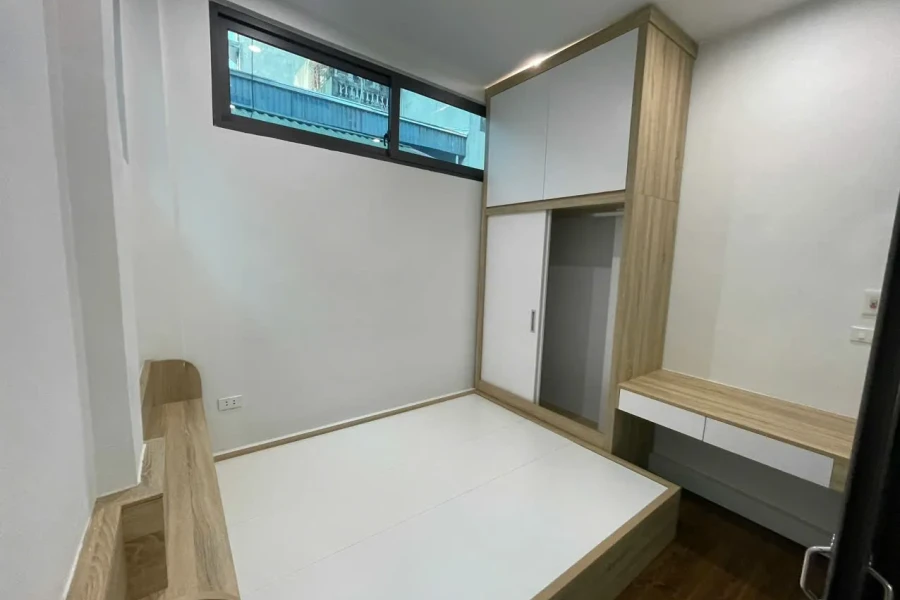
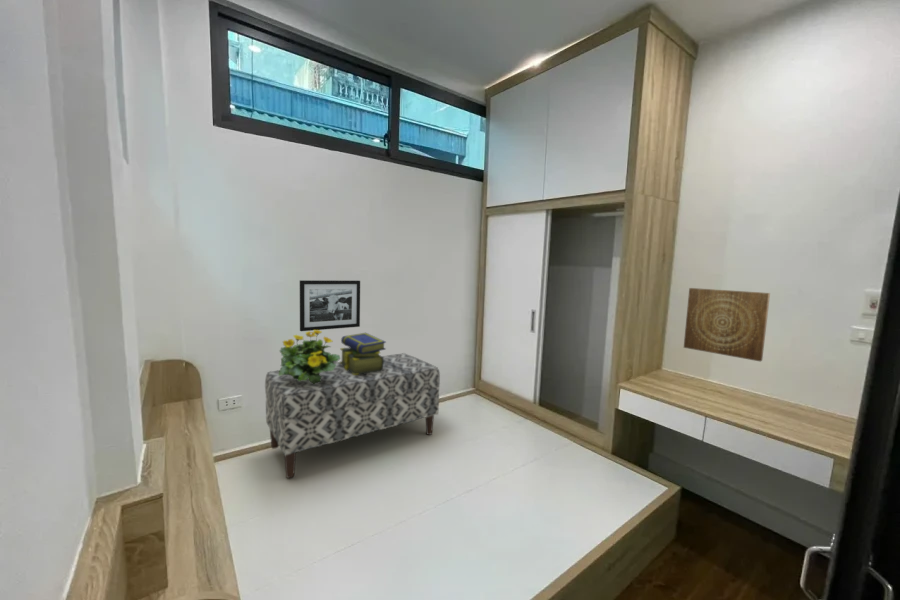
+ bench (356, 405)
+ stack of books (363, 352)
+ wall art (723, 322)
+ picture frame (331, 304)
+ flowering plant (307, 355)
